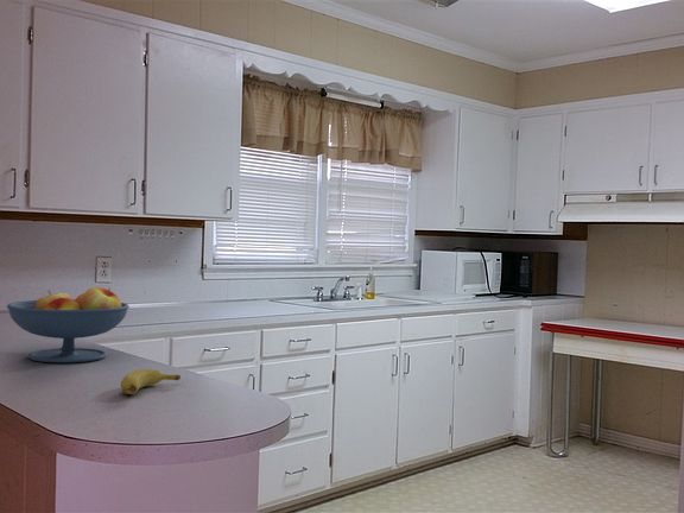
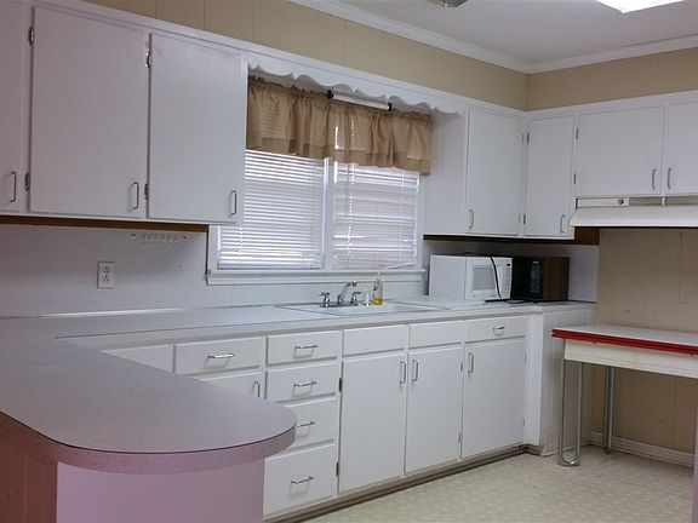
- fruit bowl (69, 321)
- banana (146, 381)
